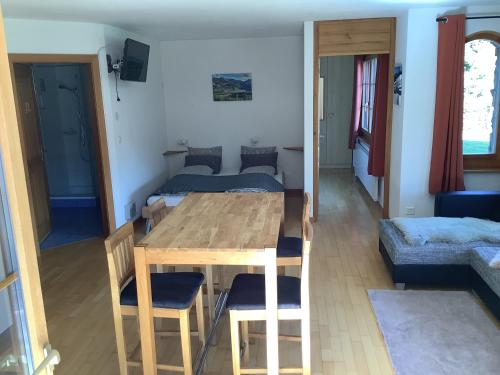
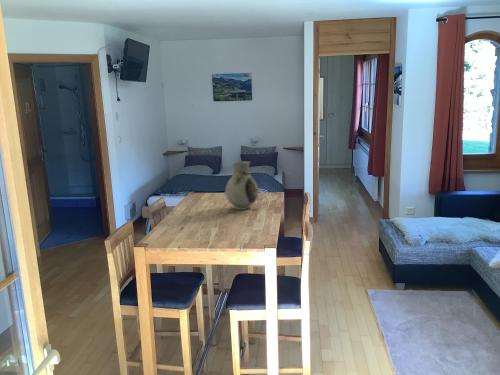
+ vase (241, 185)
